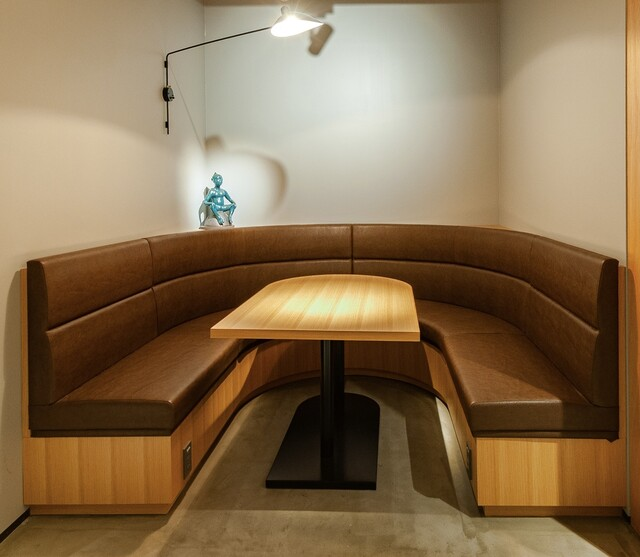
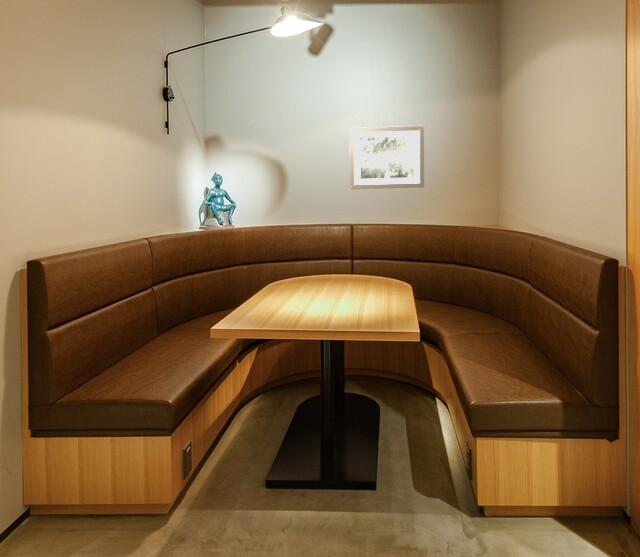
+ wall art (386, 157)
